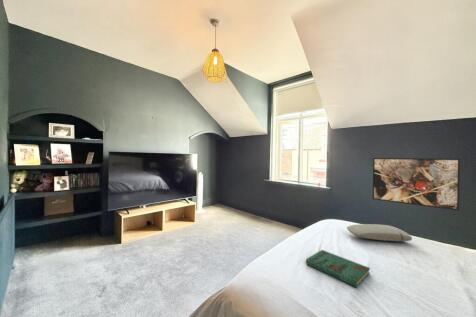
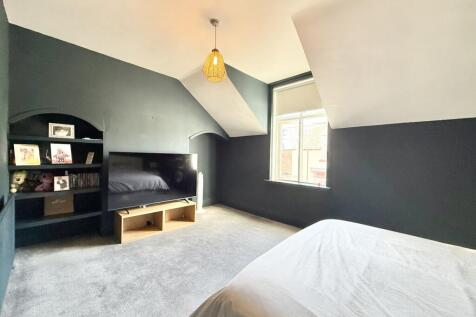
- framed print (411, 181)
- pillow (377, 231)
- book (336, 266)
